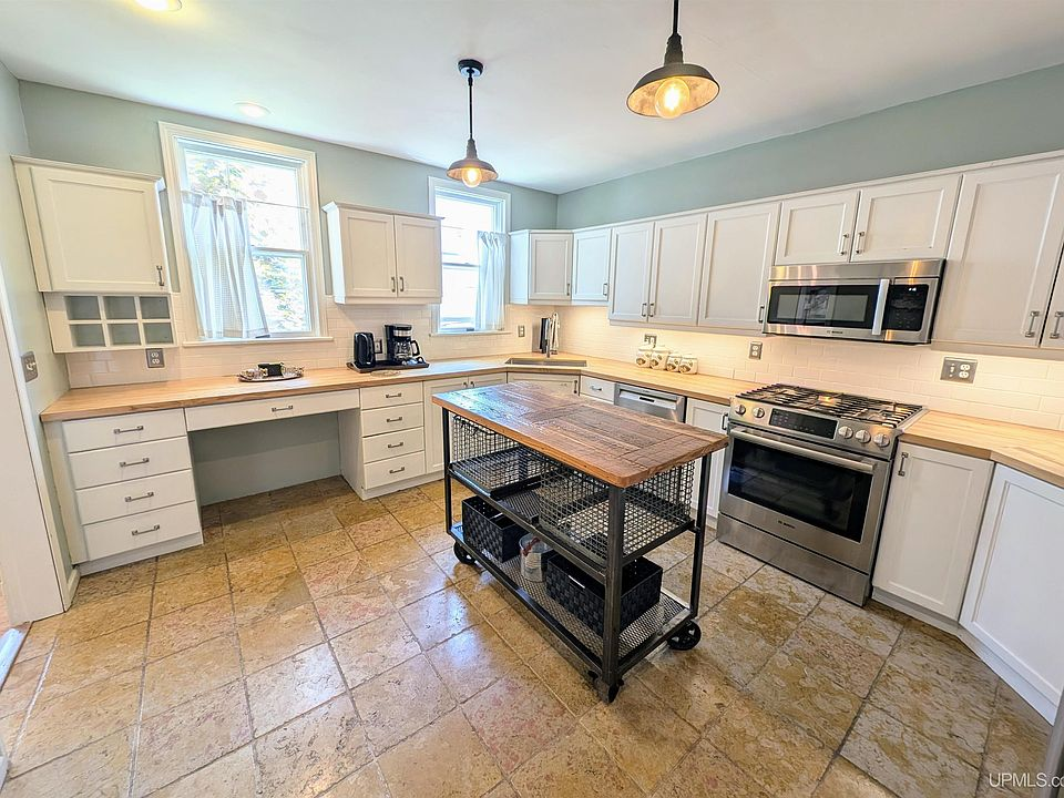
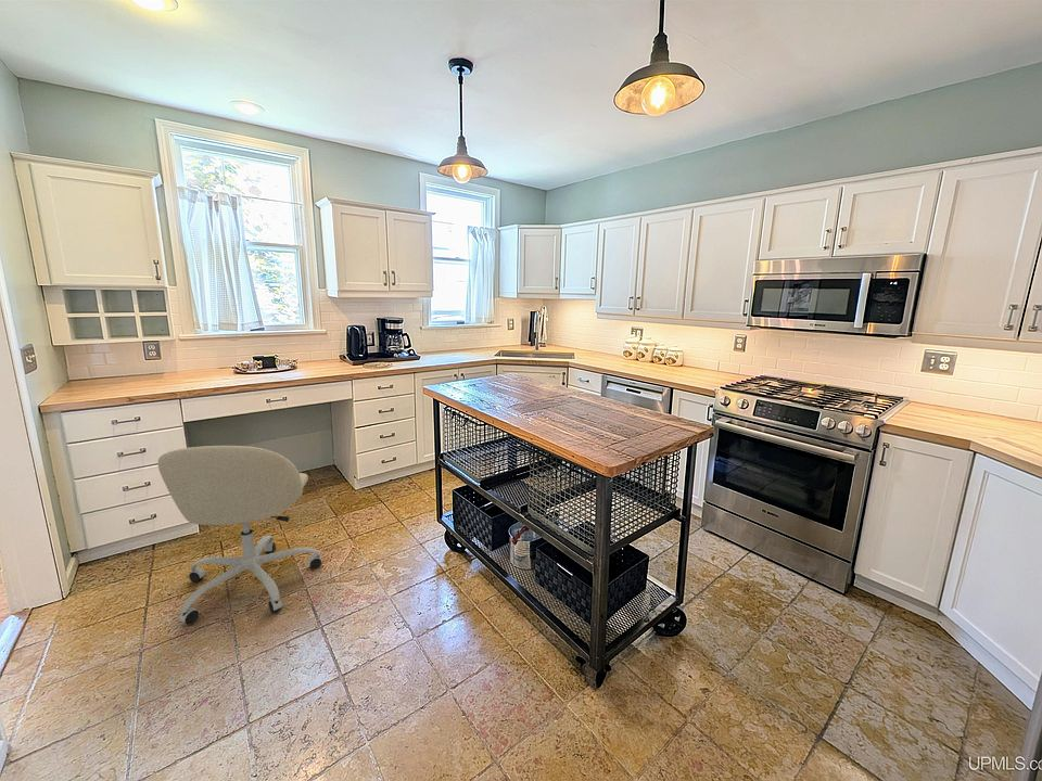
+ office chair (244, 507)
